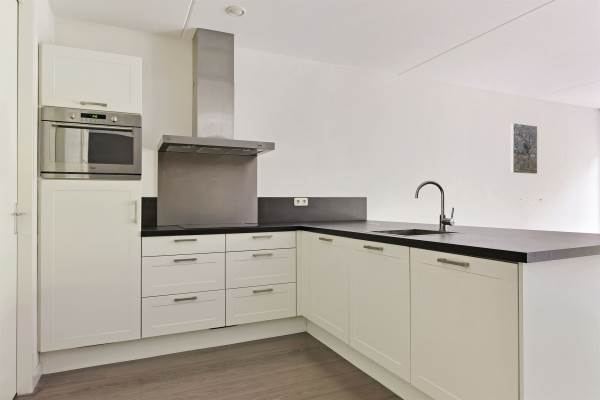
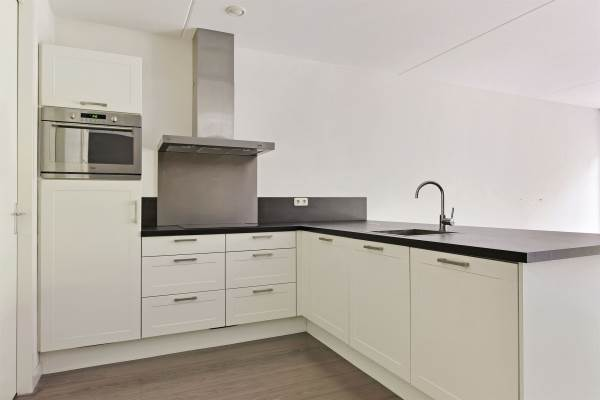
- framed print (524, 149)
